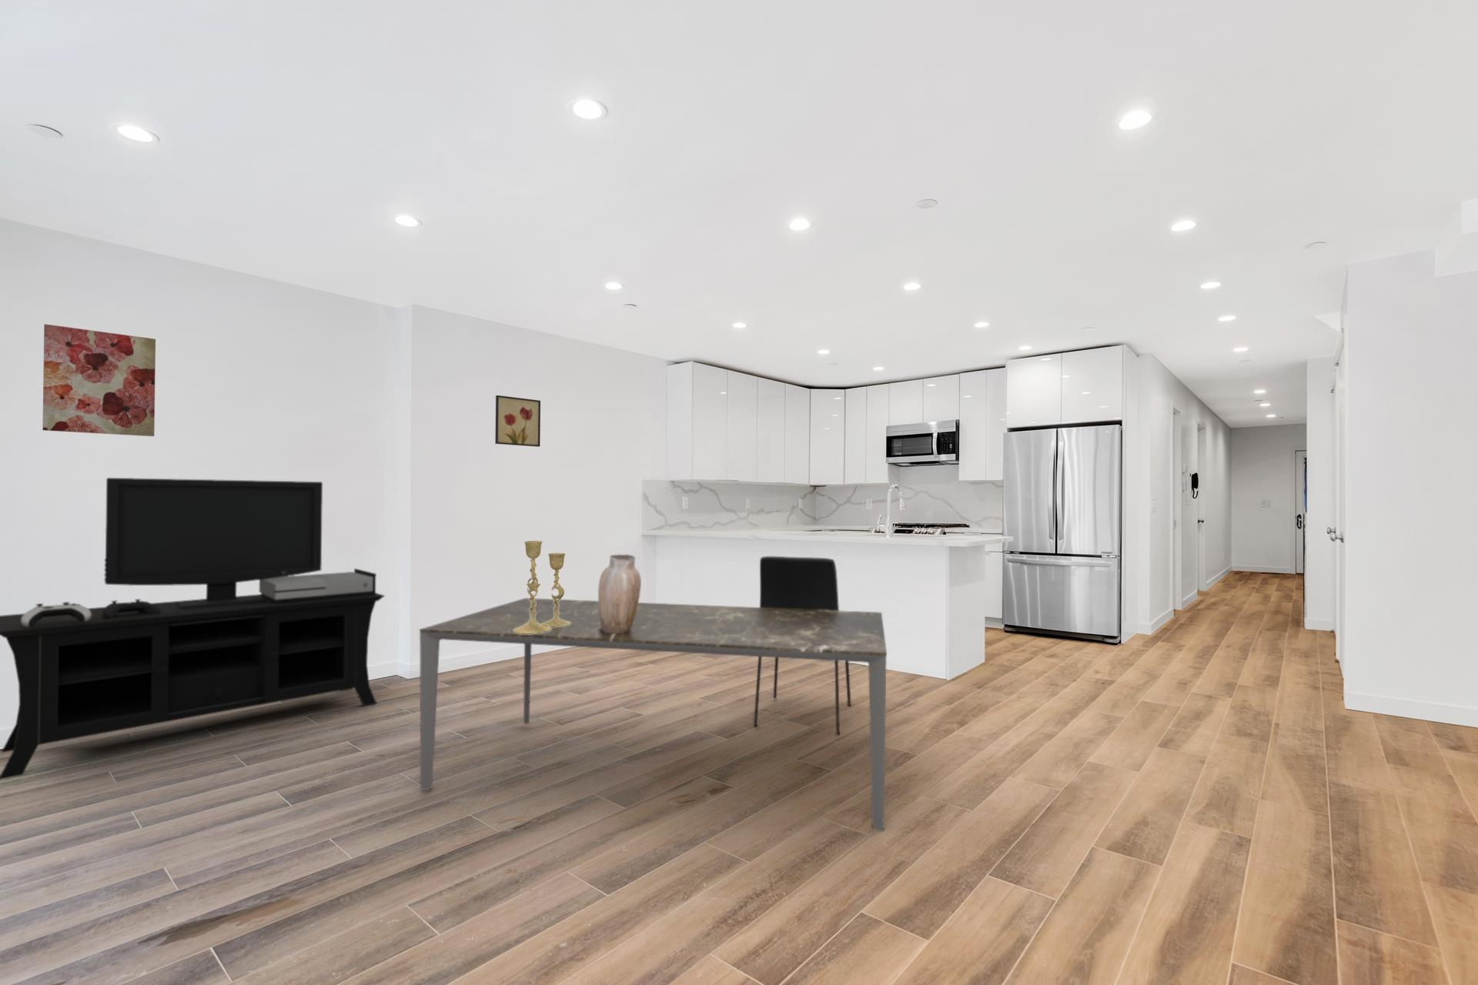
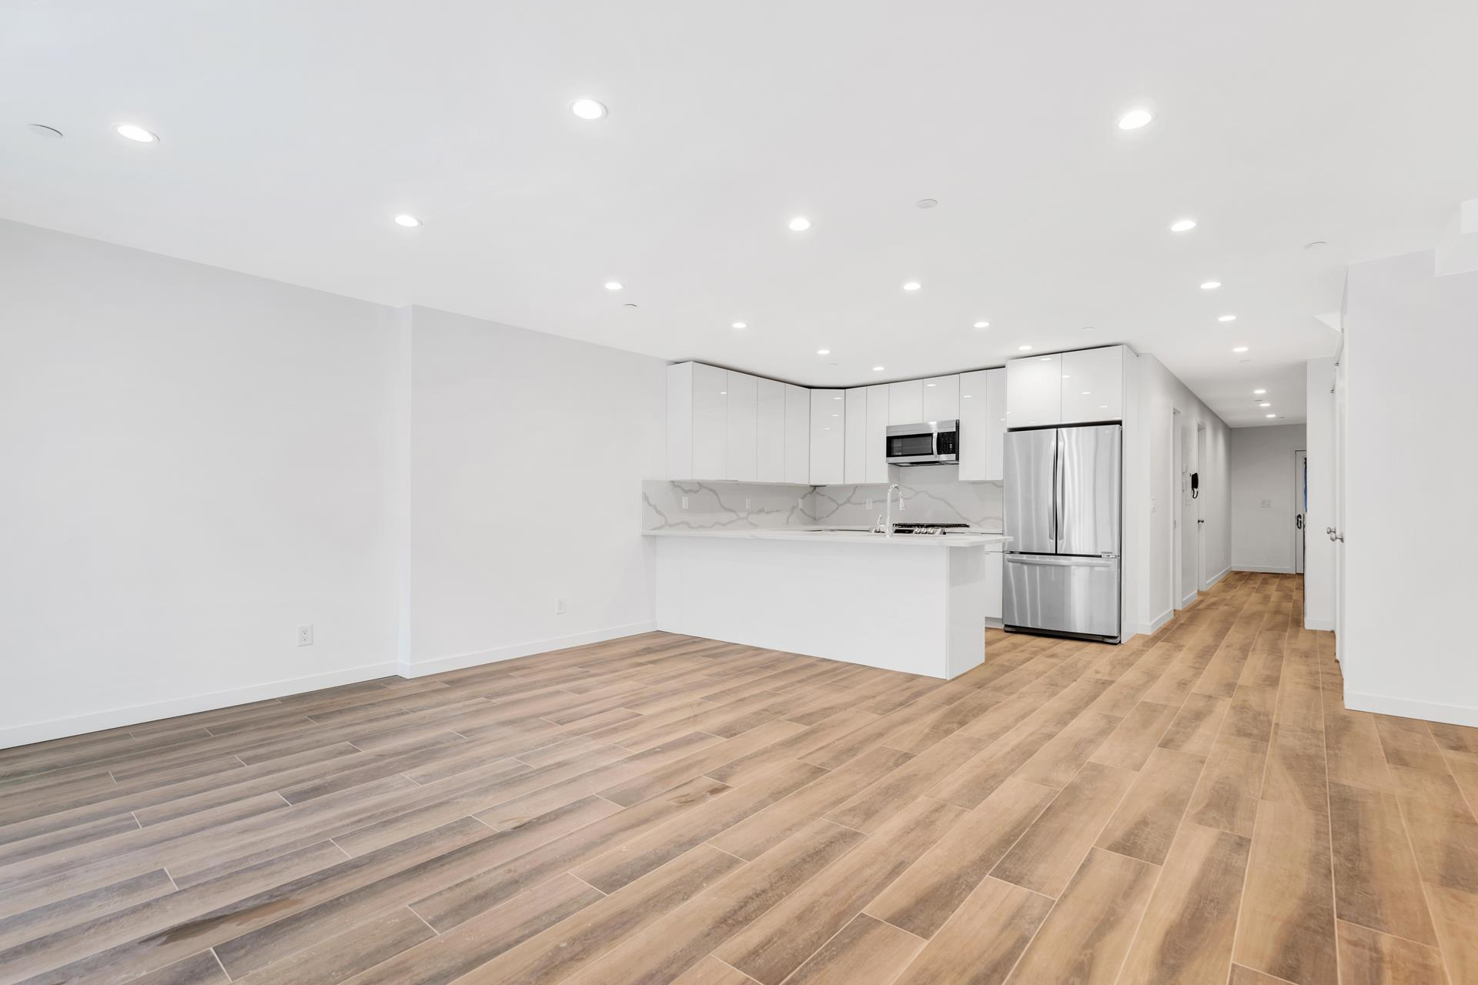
- dining table (676, 652)
- chair (804, 609)
- wall art (101, 383)
- media console (211, 602)
- wall art (517, 422)
- candlestick (540, 584)
- vase (619, 593)
